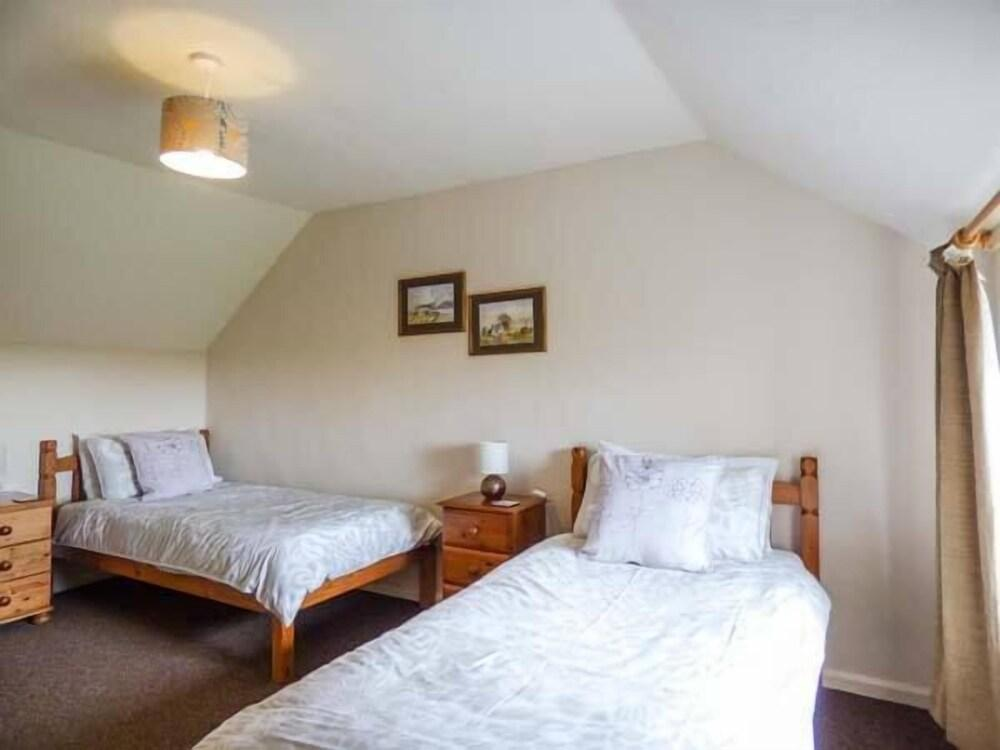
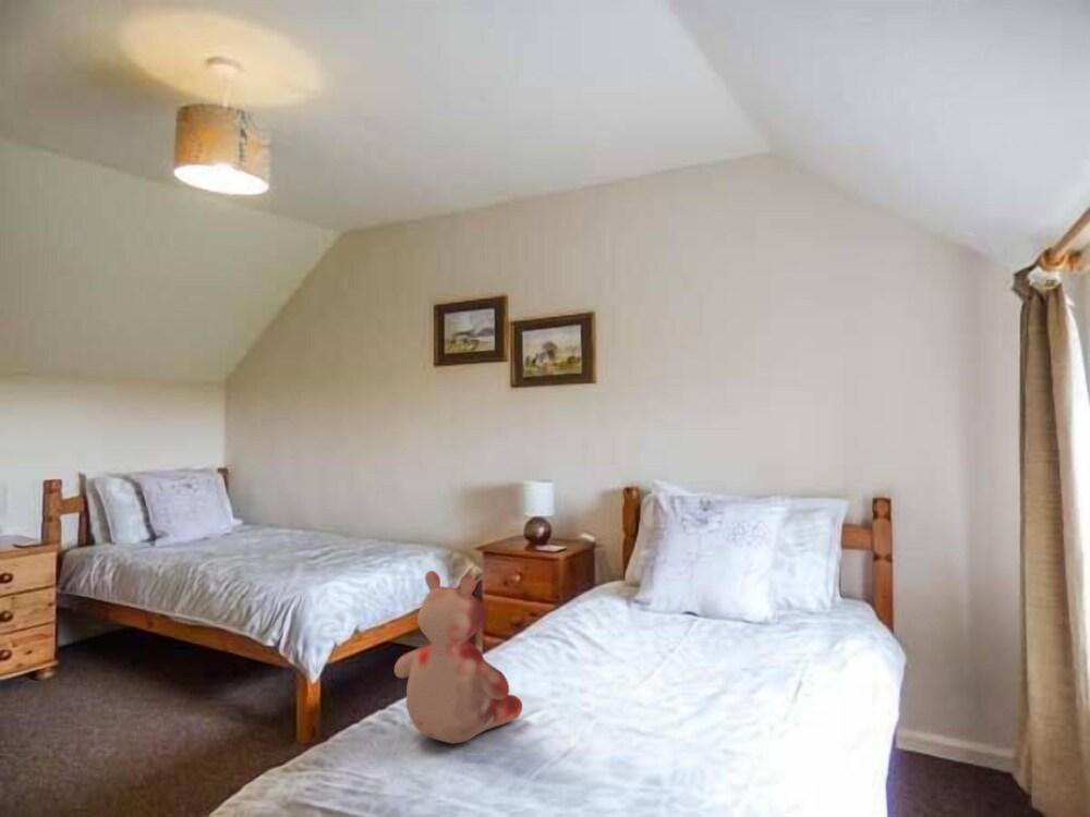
+ teddy bear (463, 648)
